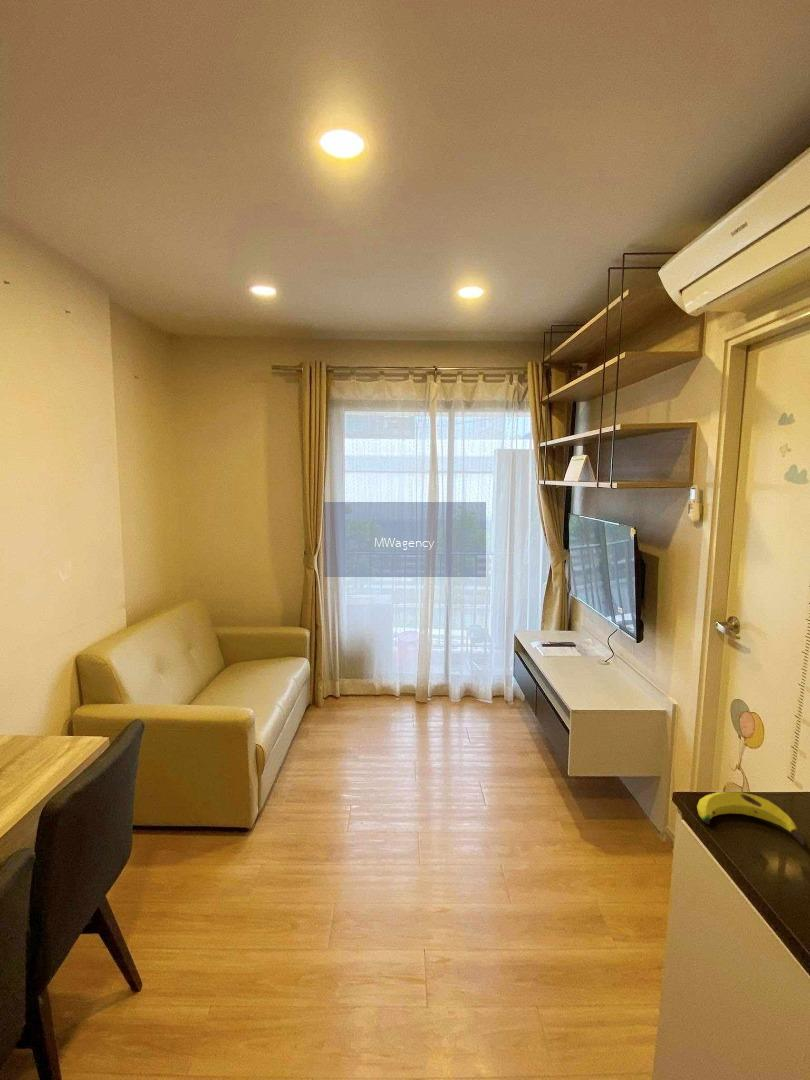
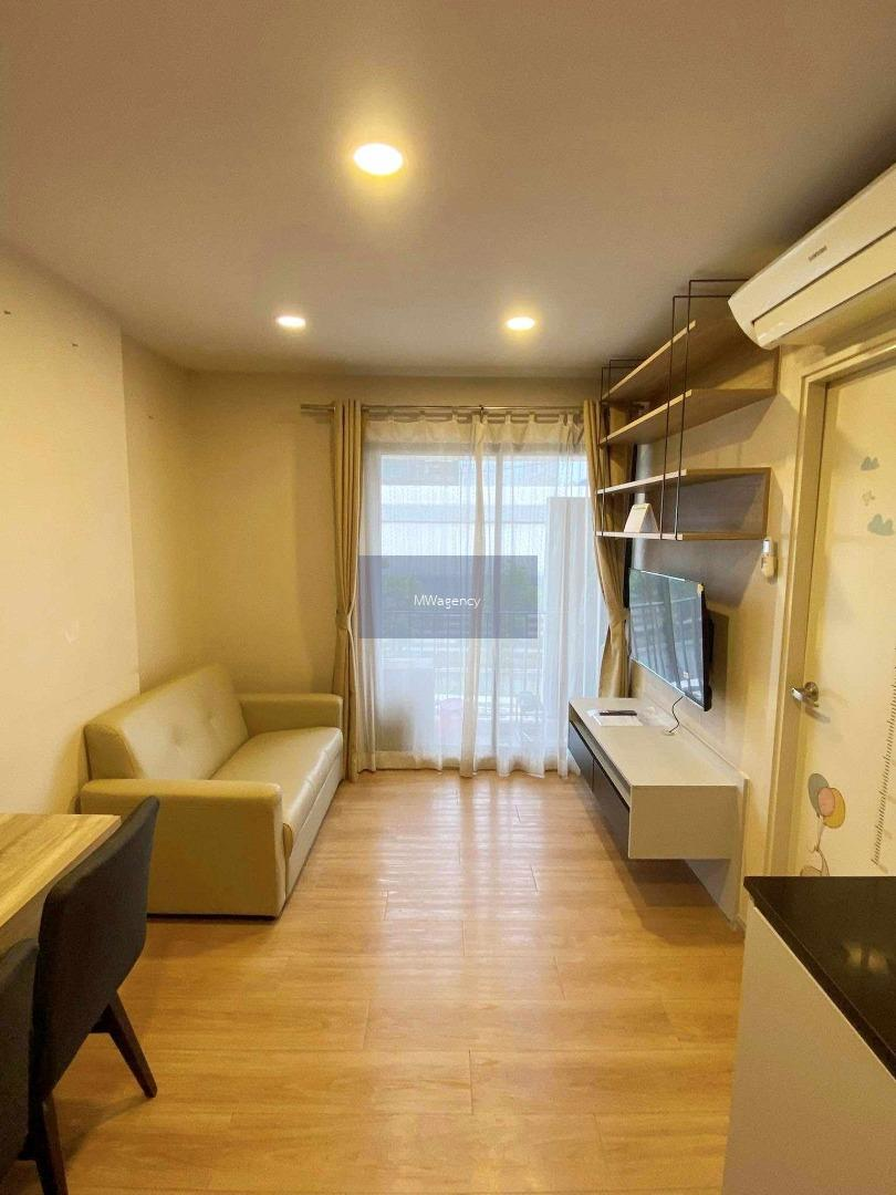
- banana (747, 814)
